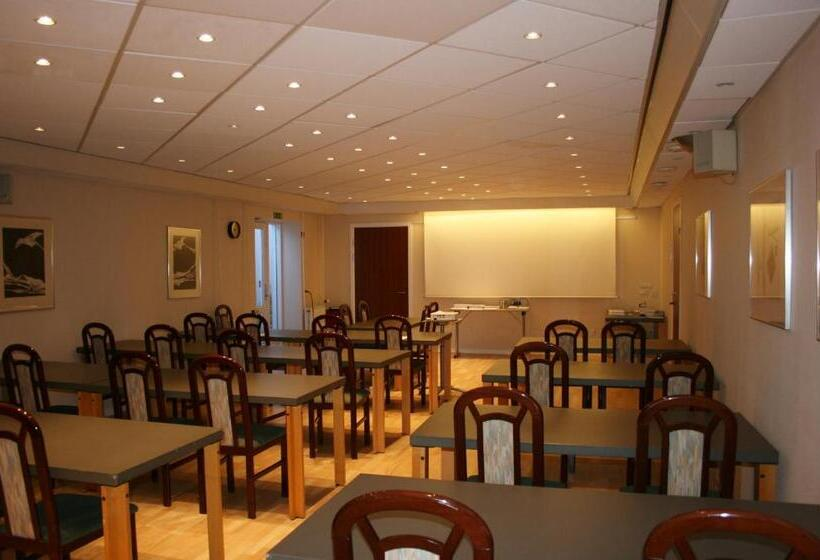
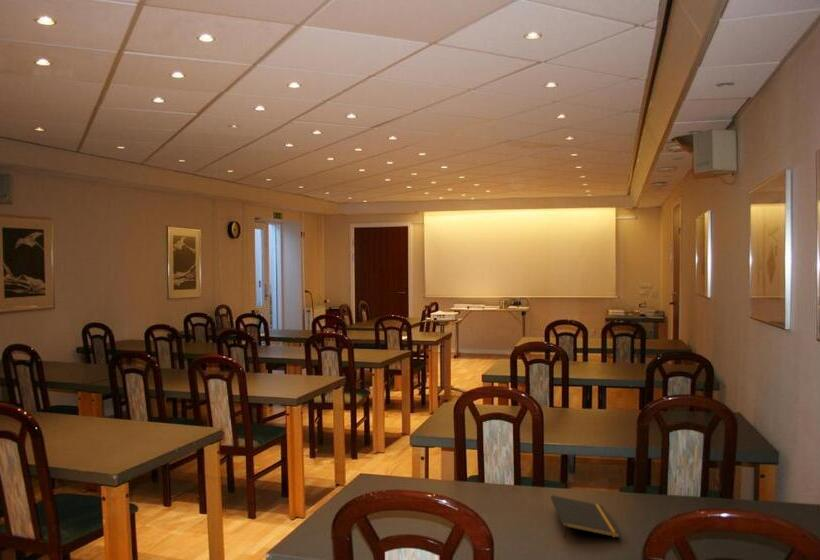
+ notepad (583, 515)
